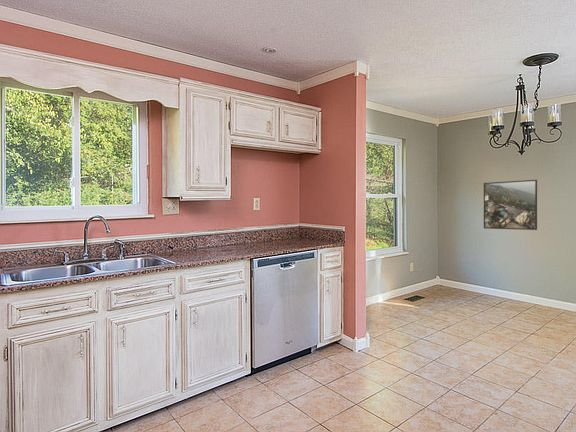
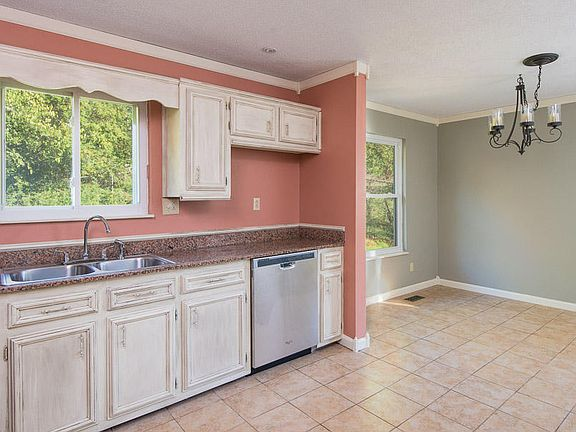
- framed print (509, 205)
